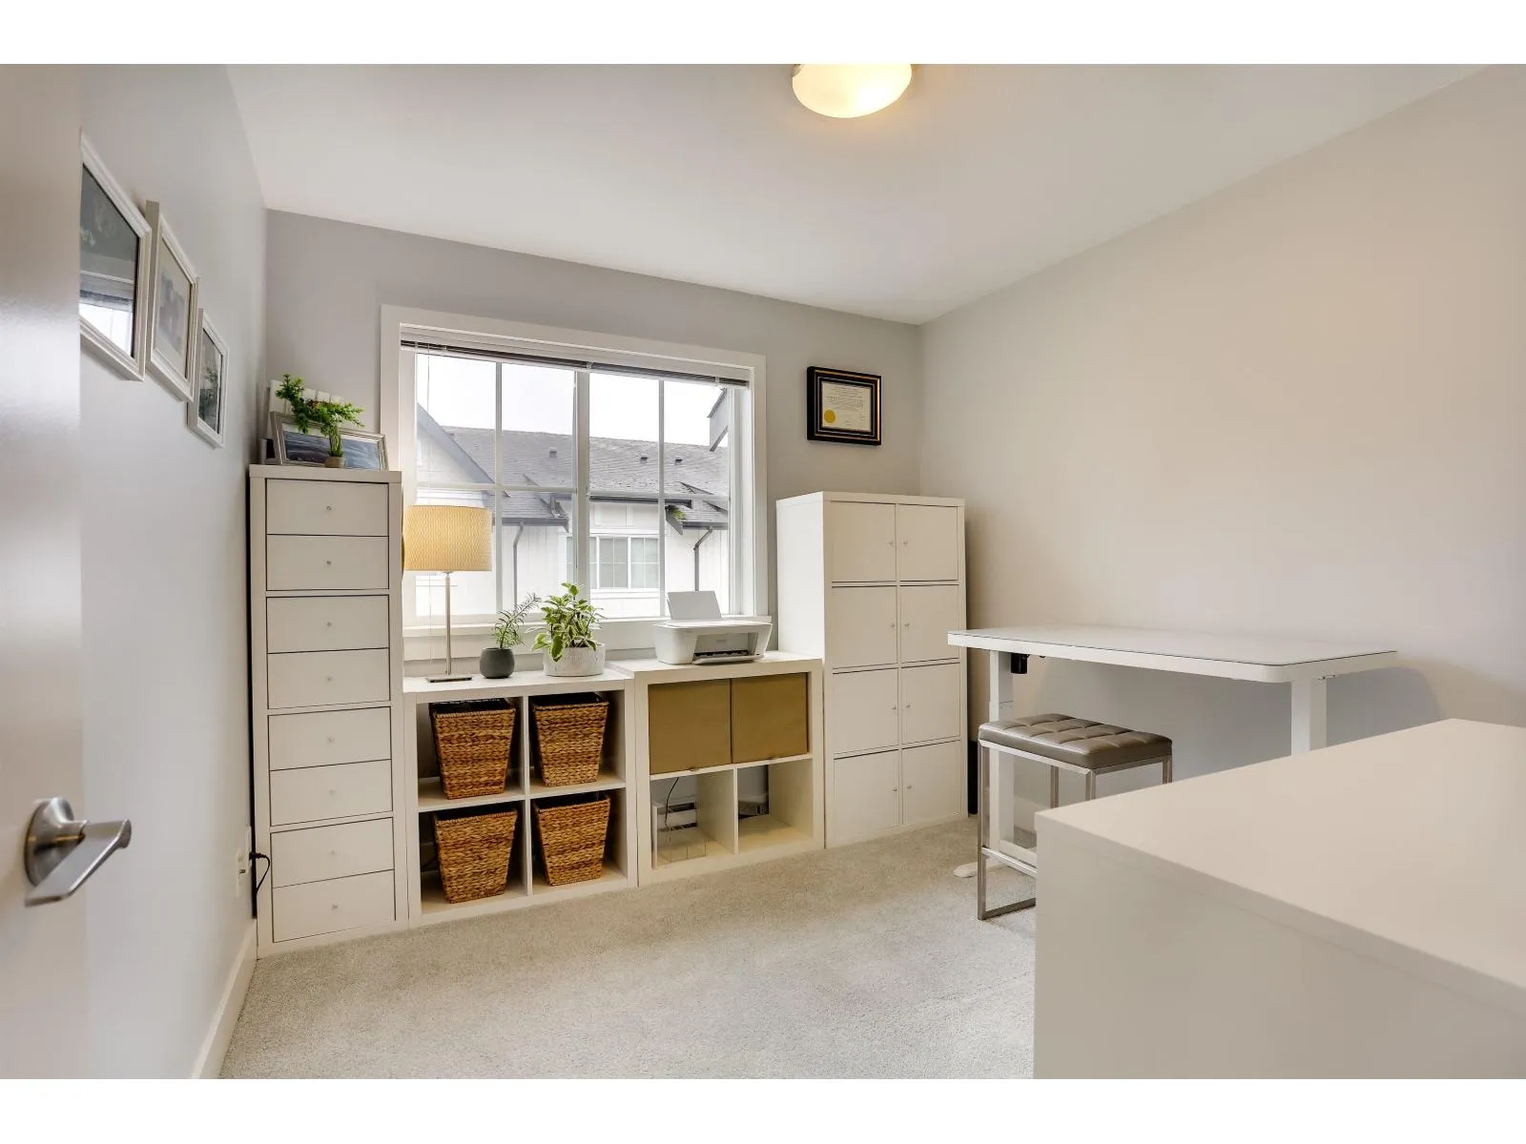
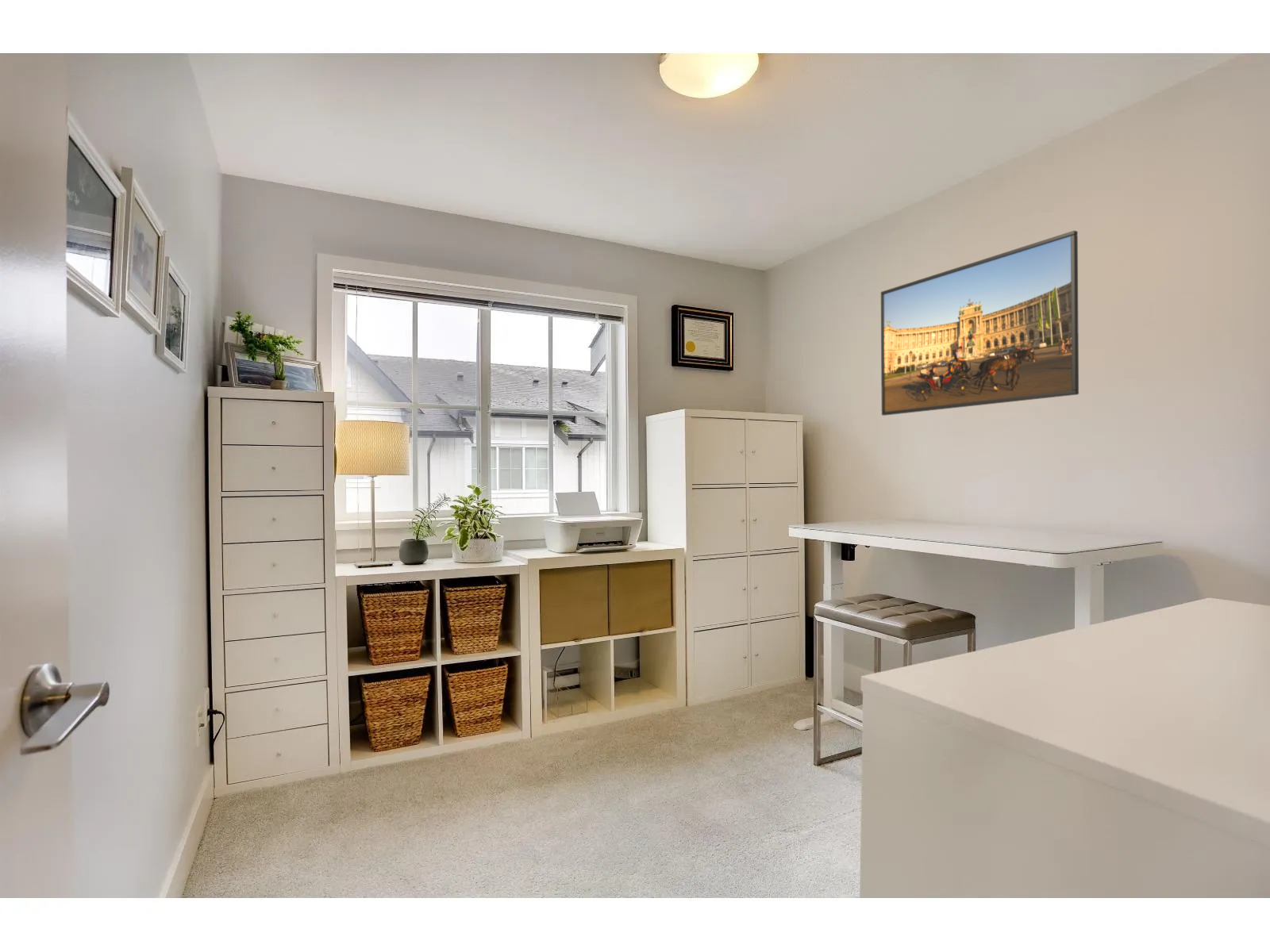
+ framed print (965, 336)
